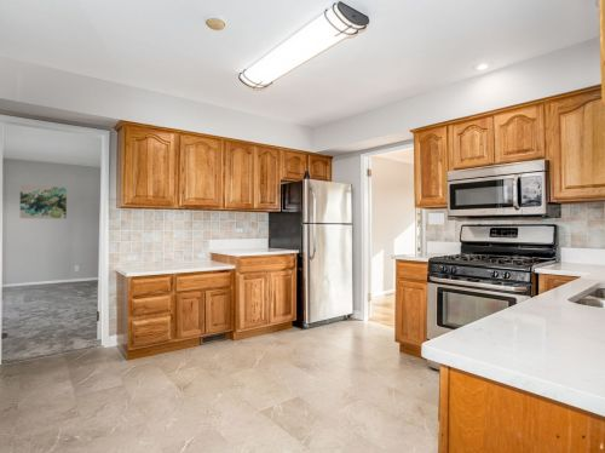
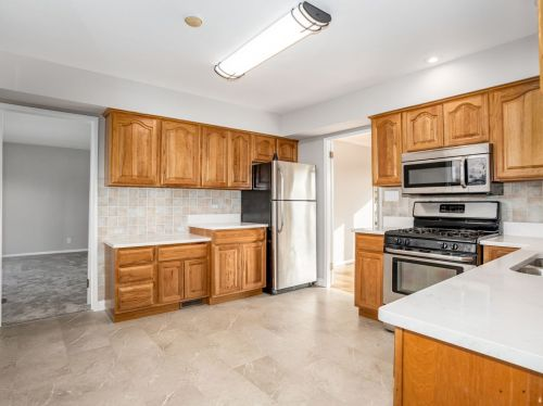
- wall art (44, 202)
